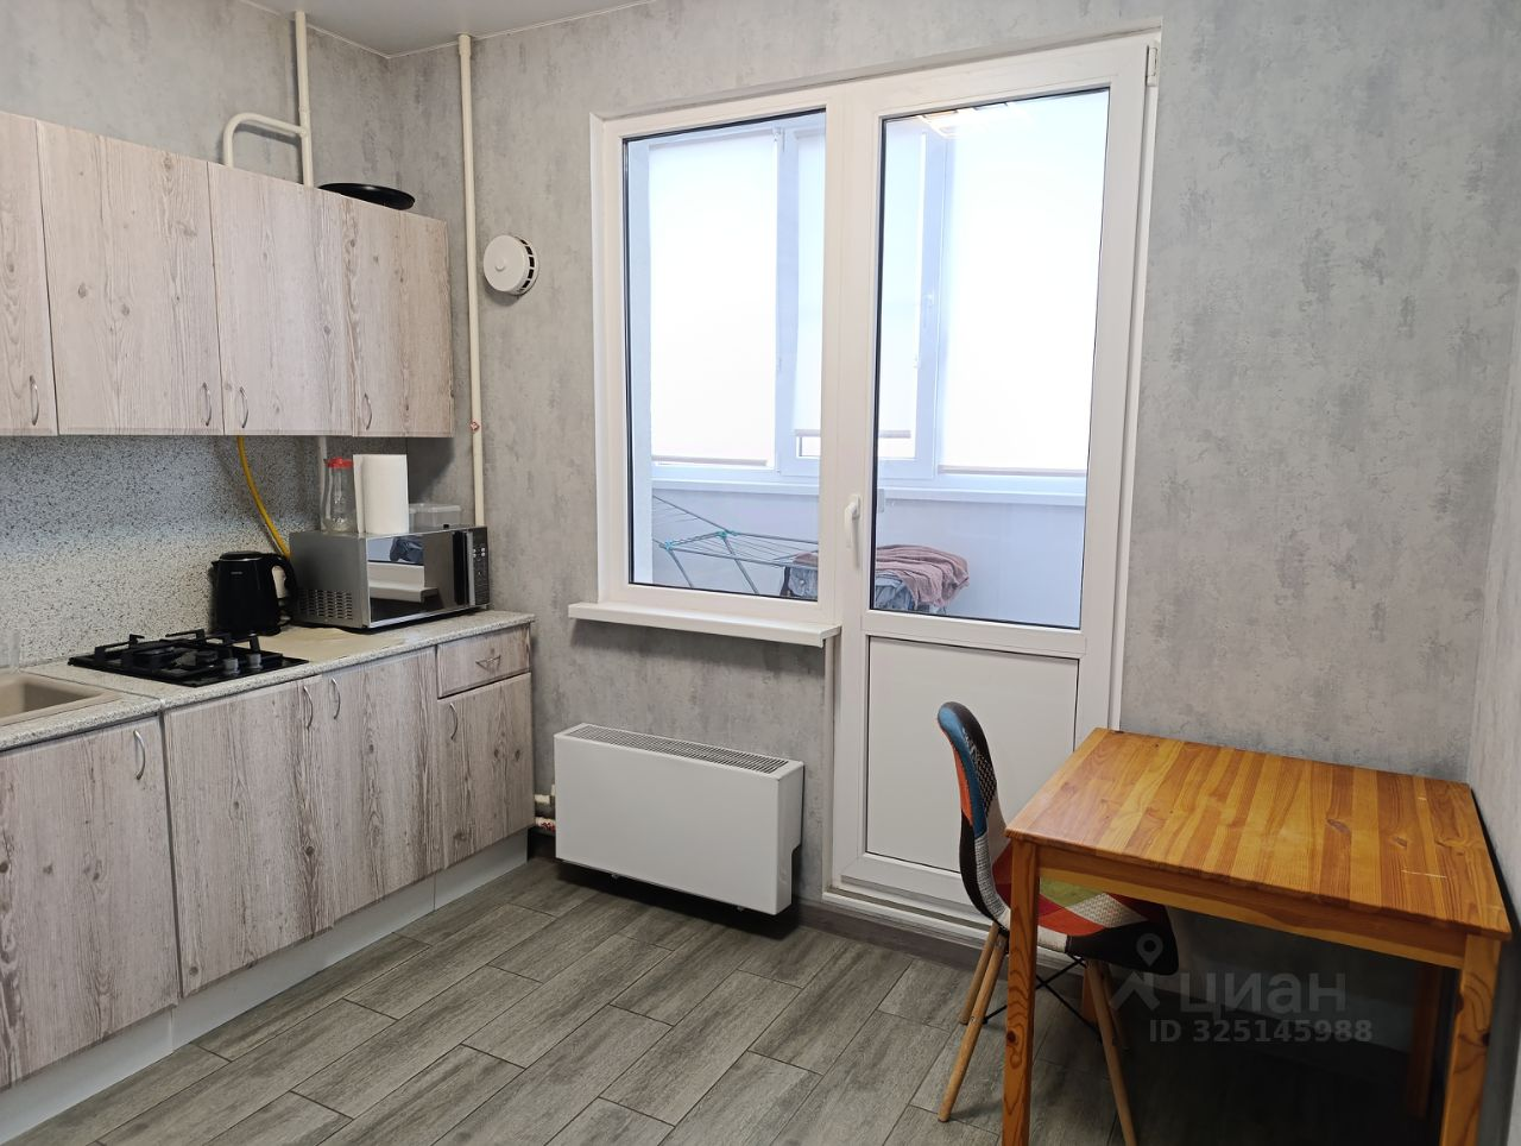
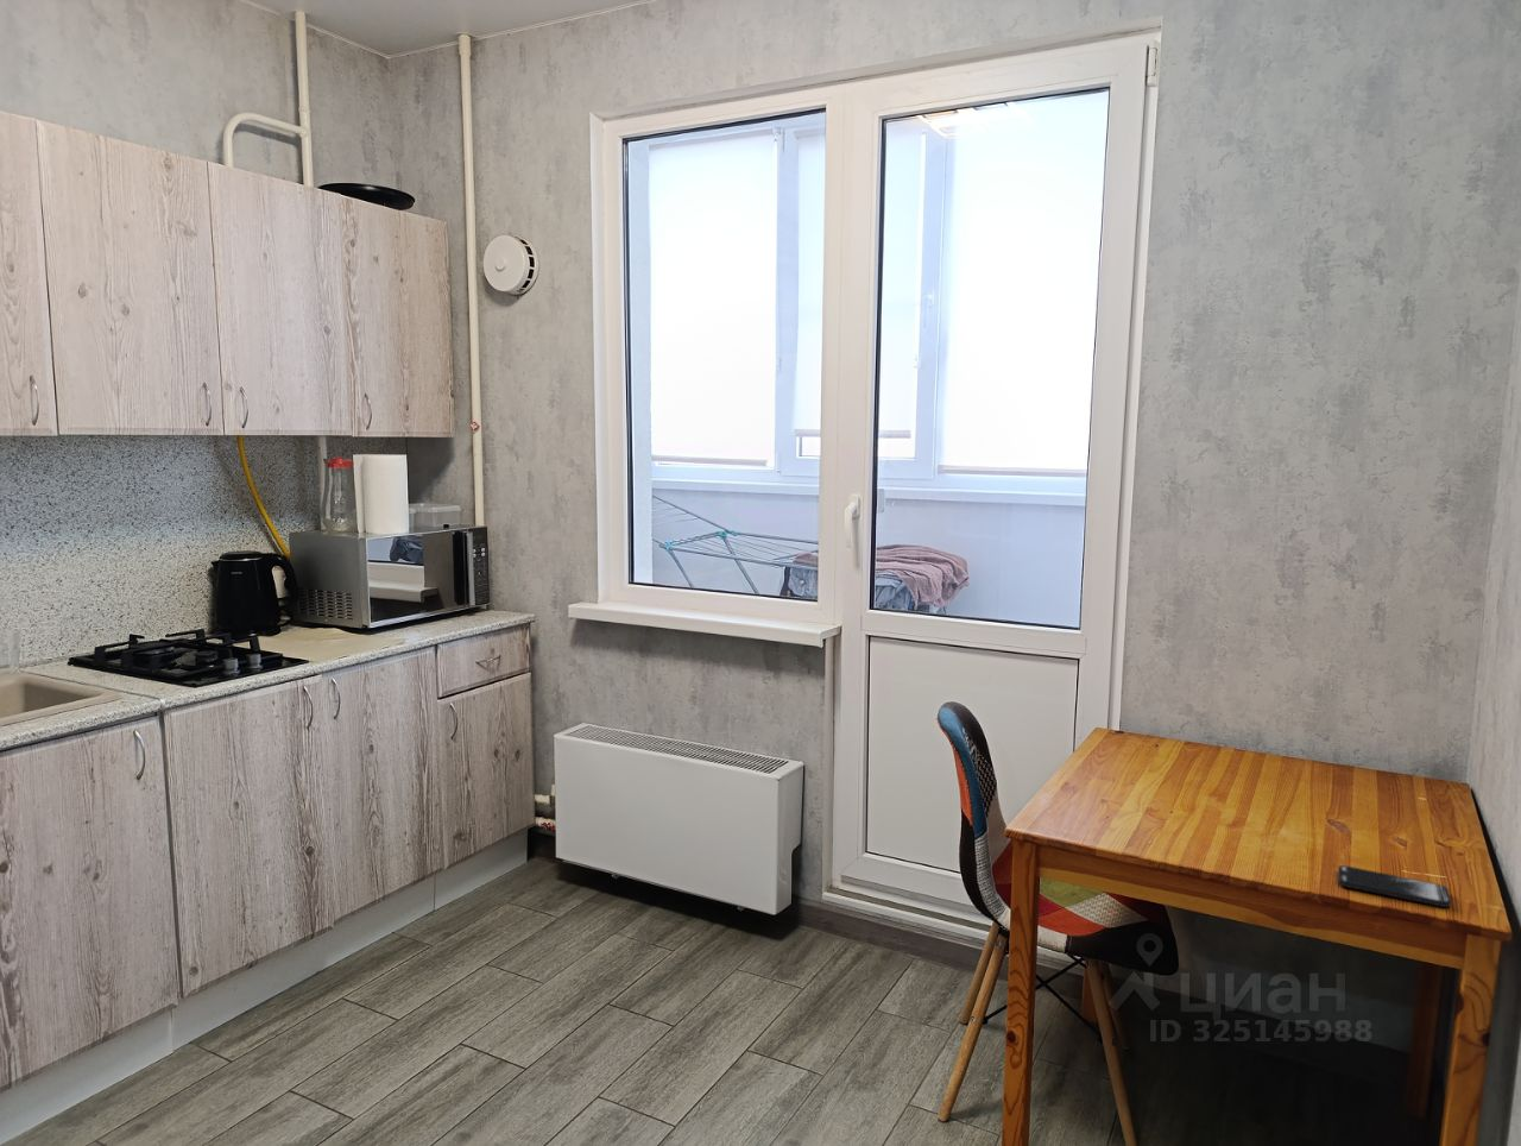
+ smartphone (1391, 886)
